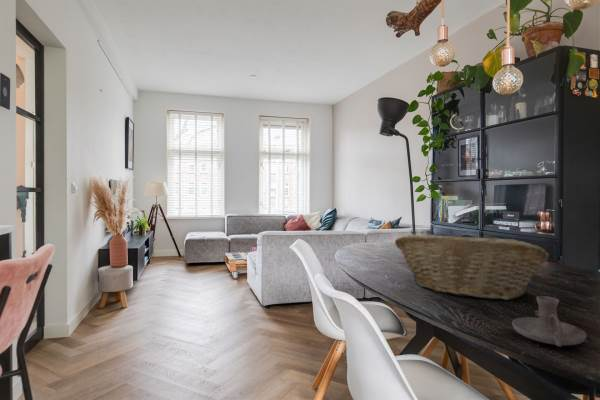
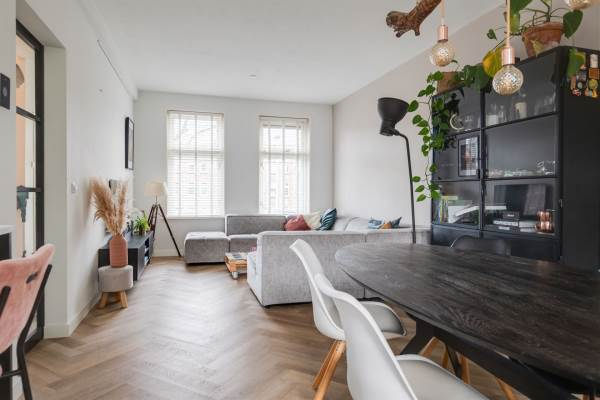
- fruit basket (464, 260)
- candle holder (549, 320)
